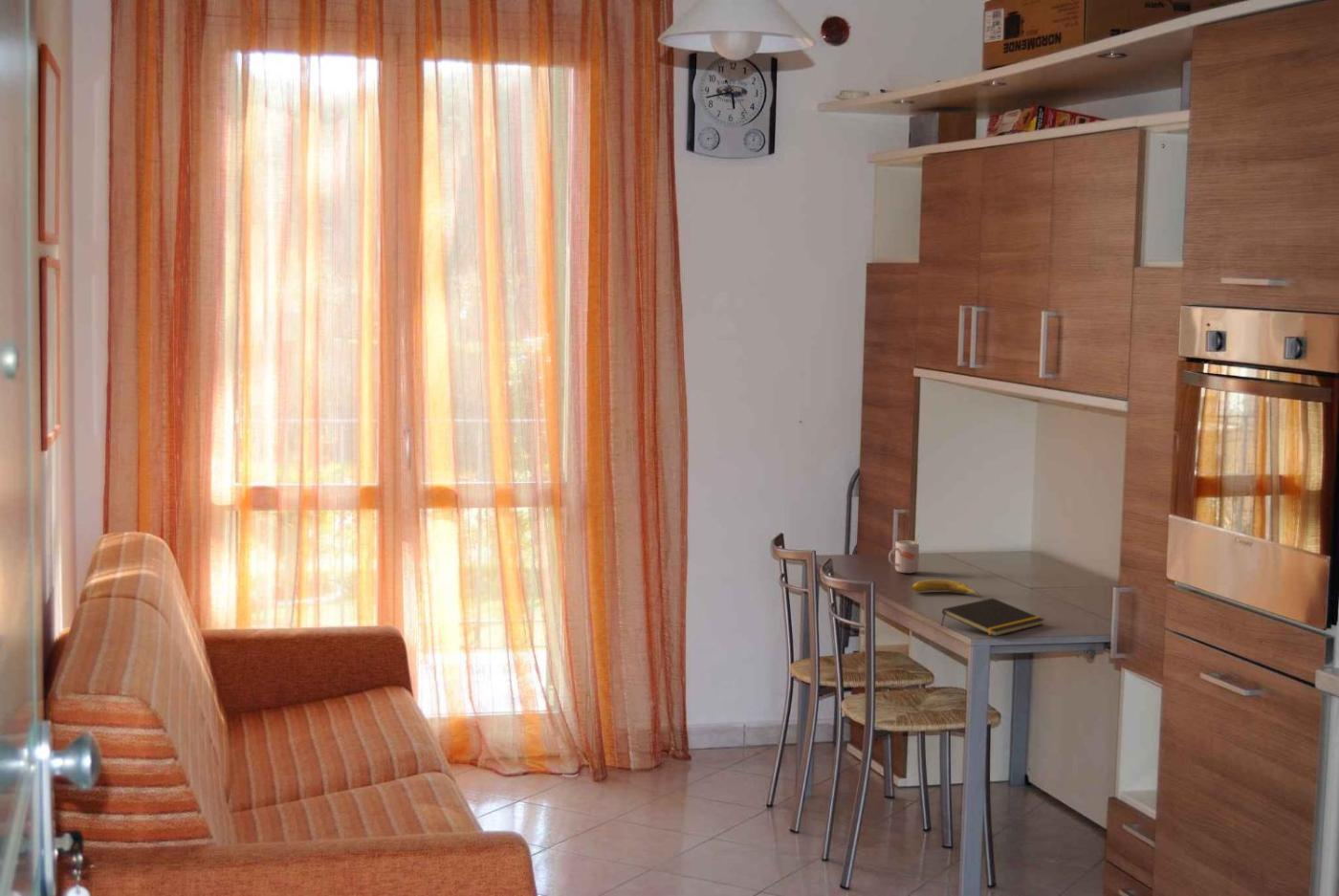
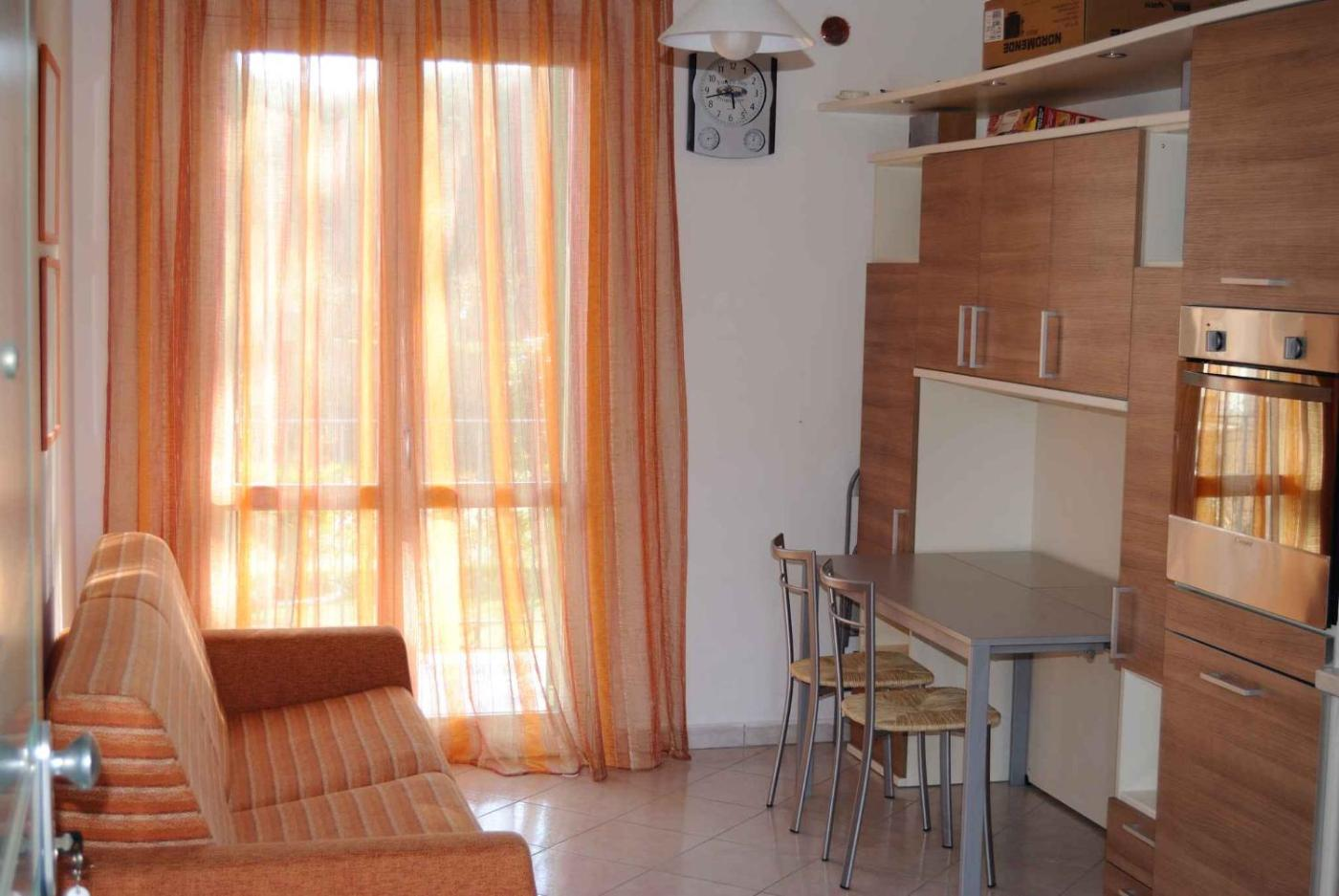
- mug (904, 553)
- notepad (993, 616)
- fruit (944, 587)
